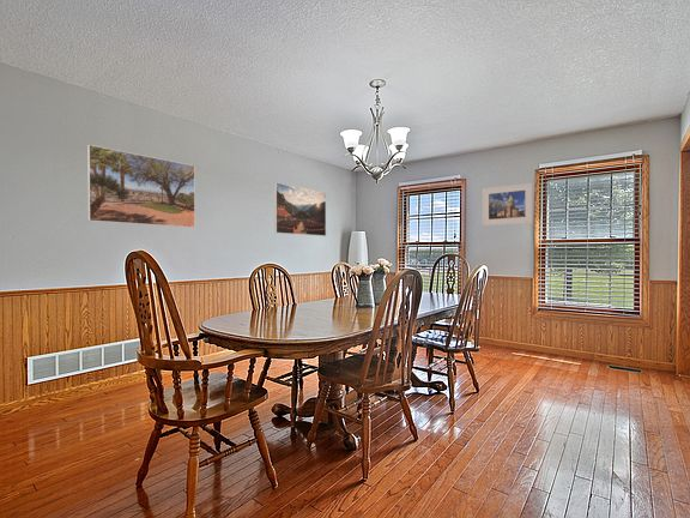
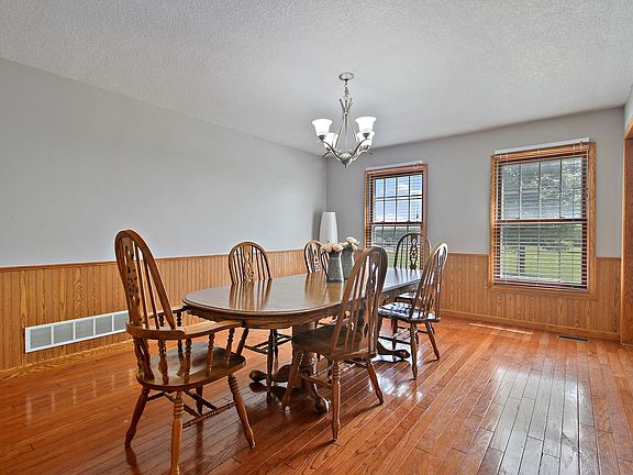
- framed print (146, 189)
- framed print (302, 211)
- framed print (506, 205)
